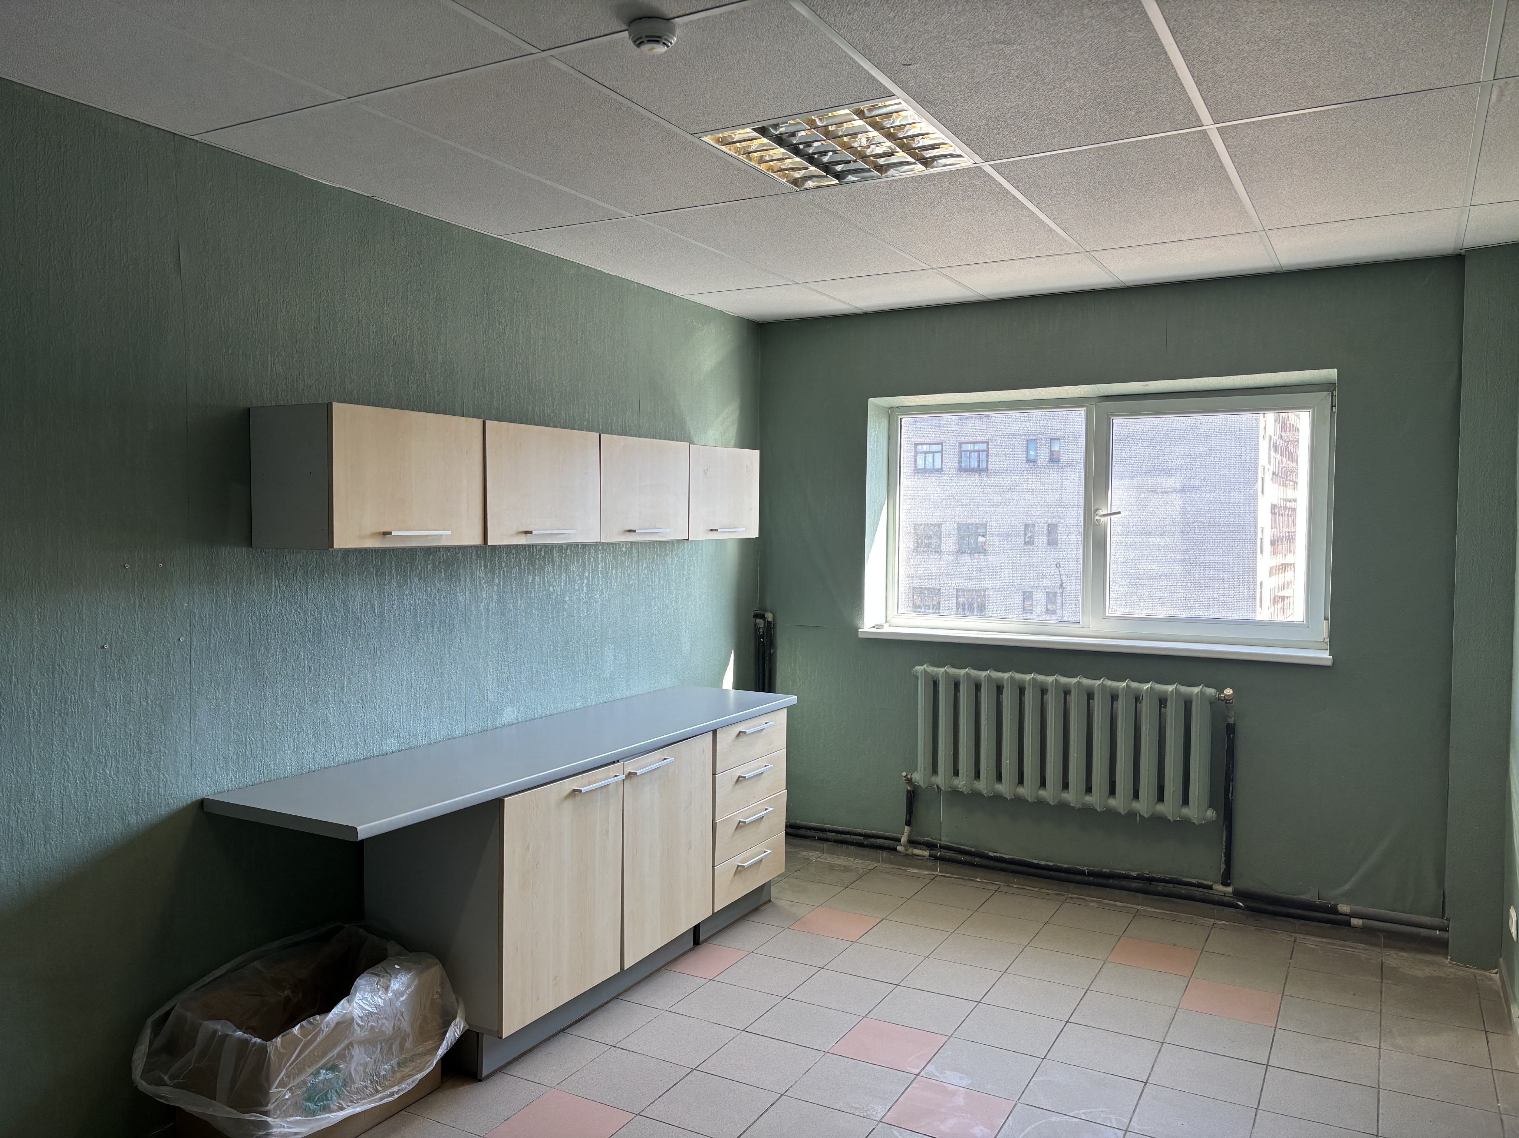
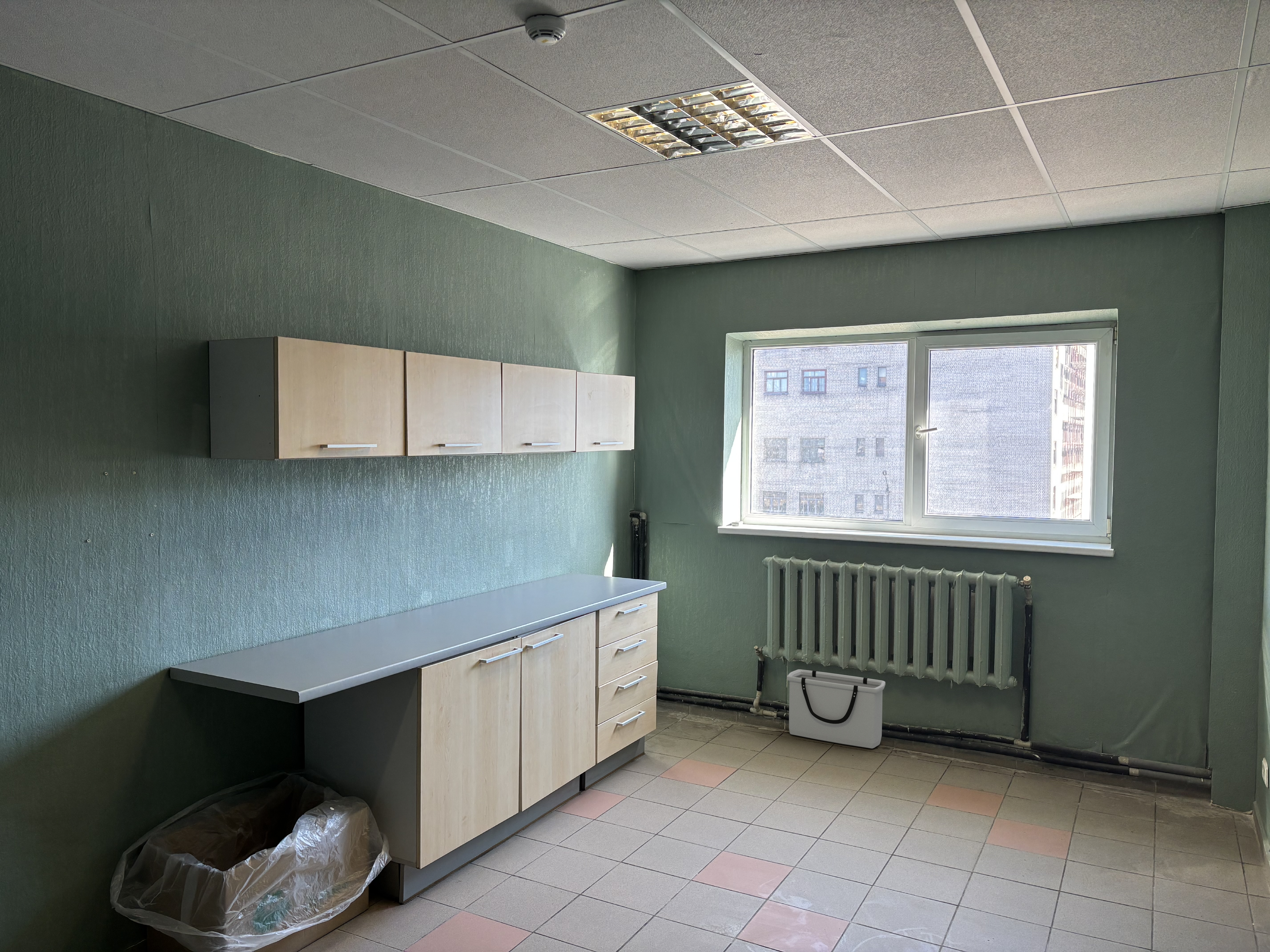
+ storage bin (835, 708)
